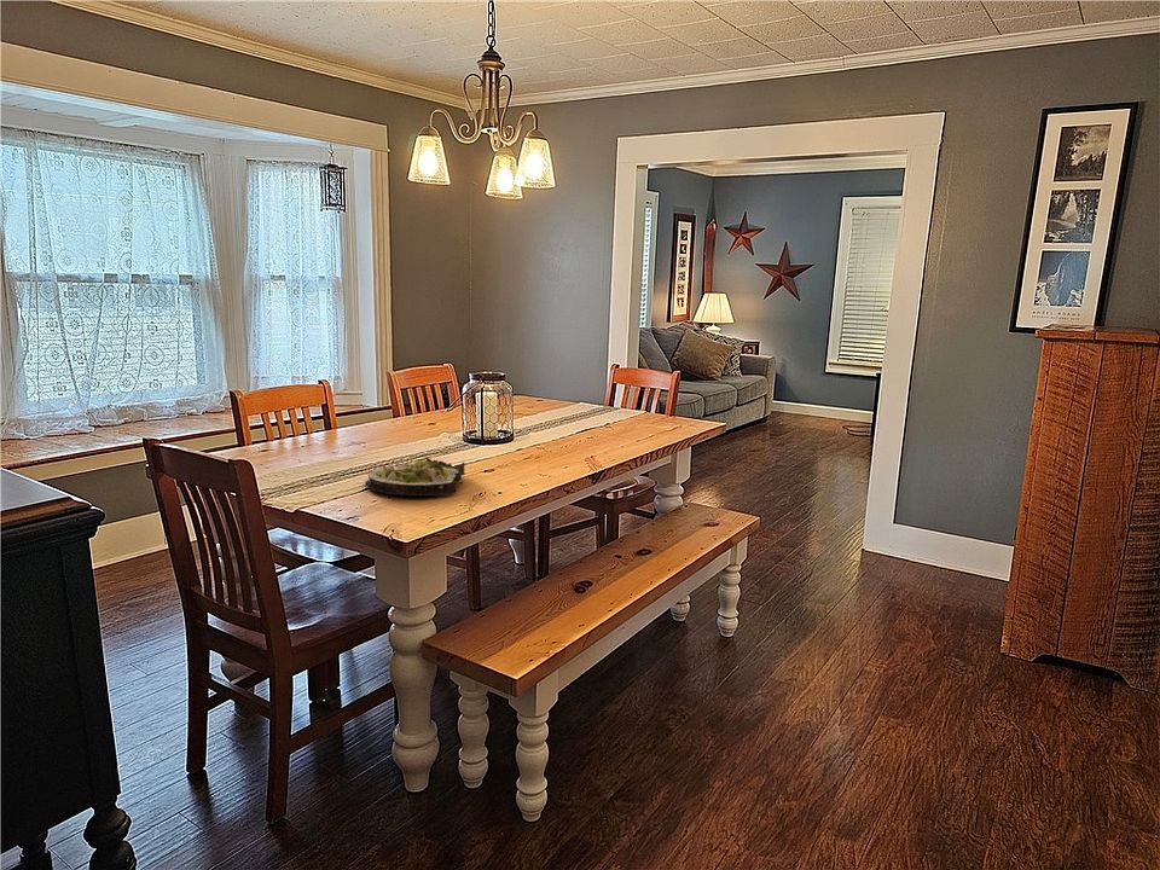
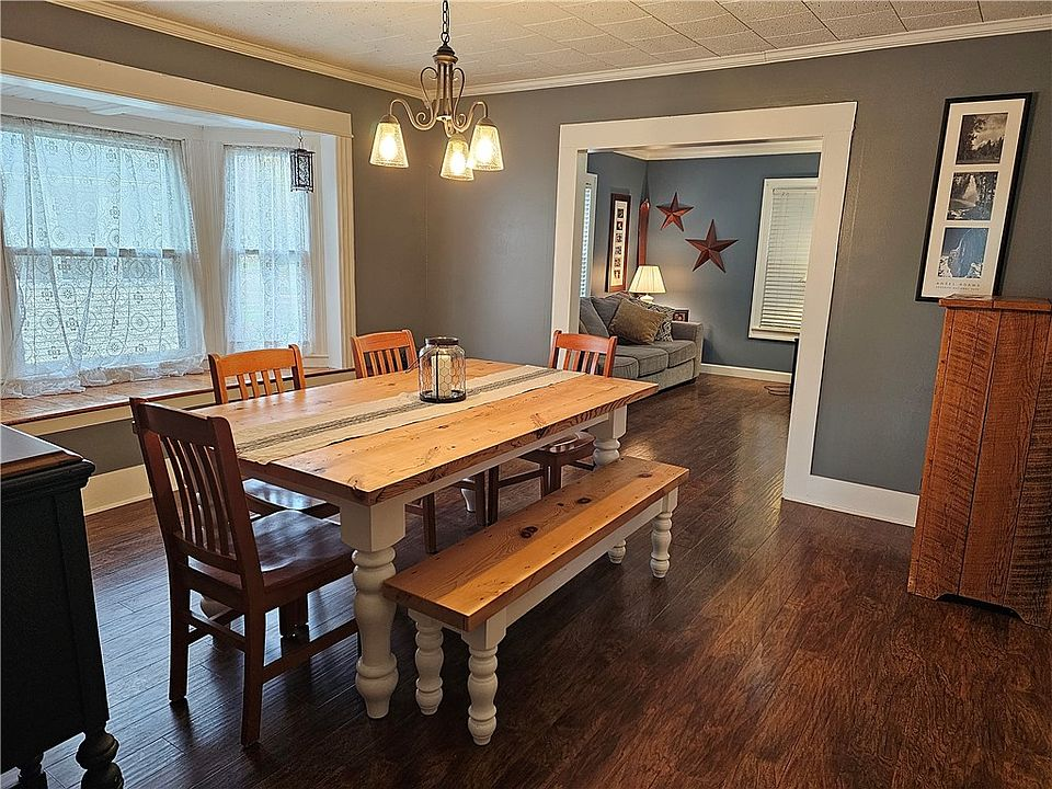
- salad plate (414, 472)
